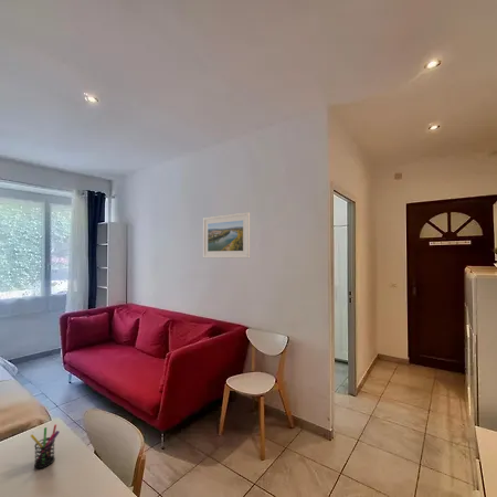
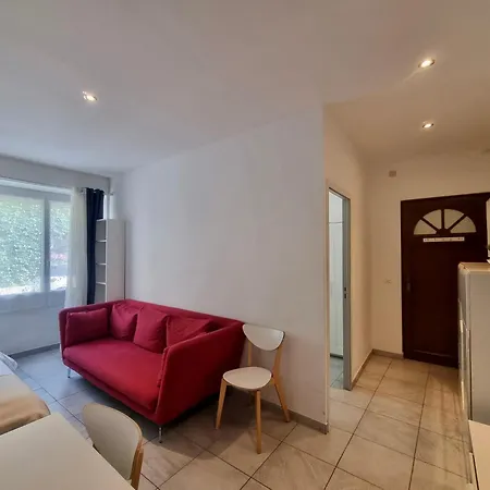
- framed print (224, 236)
- pen holder (45, 443)
